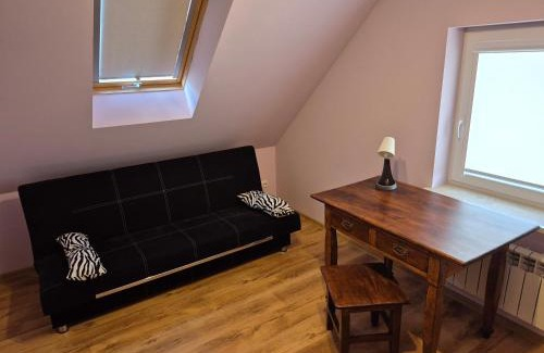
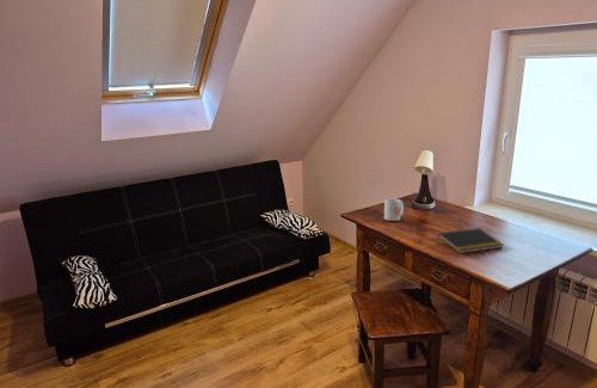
+ mug (394, 209)
+ notepad (469, 240)
